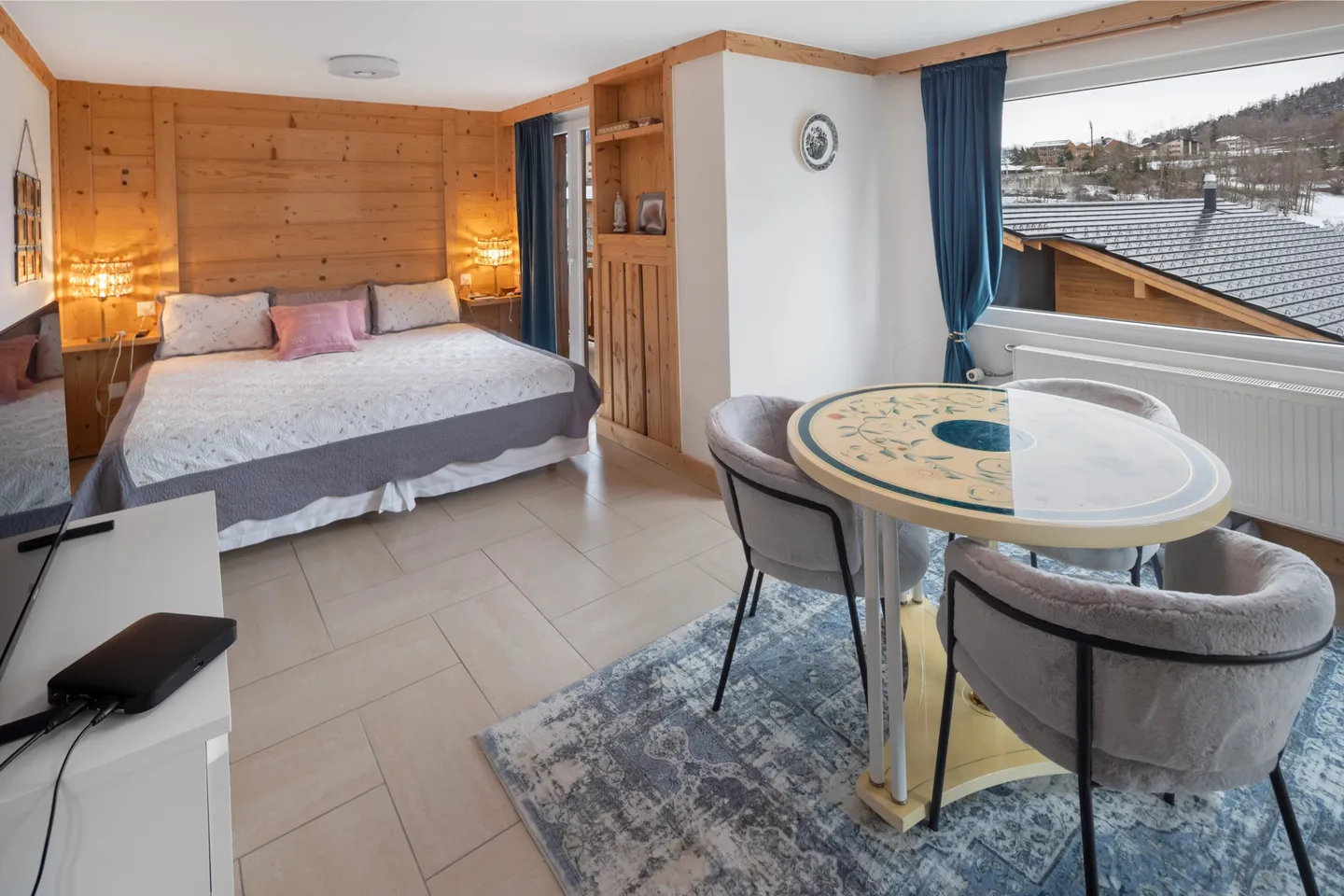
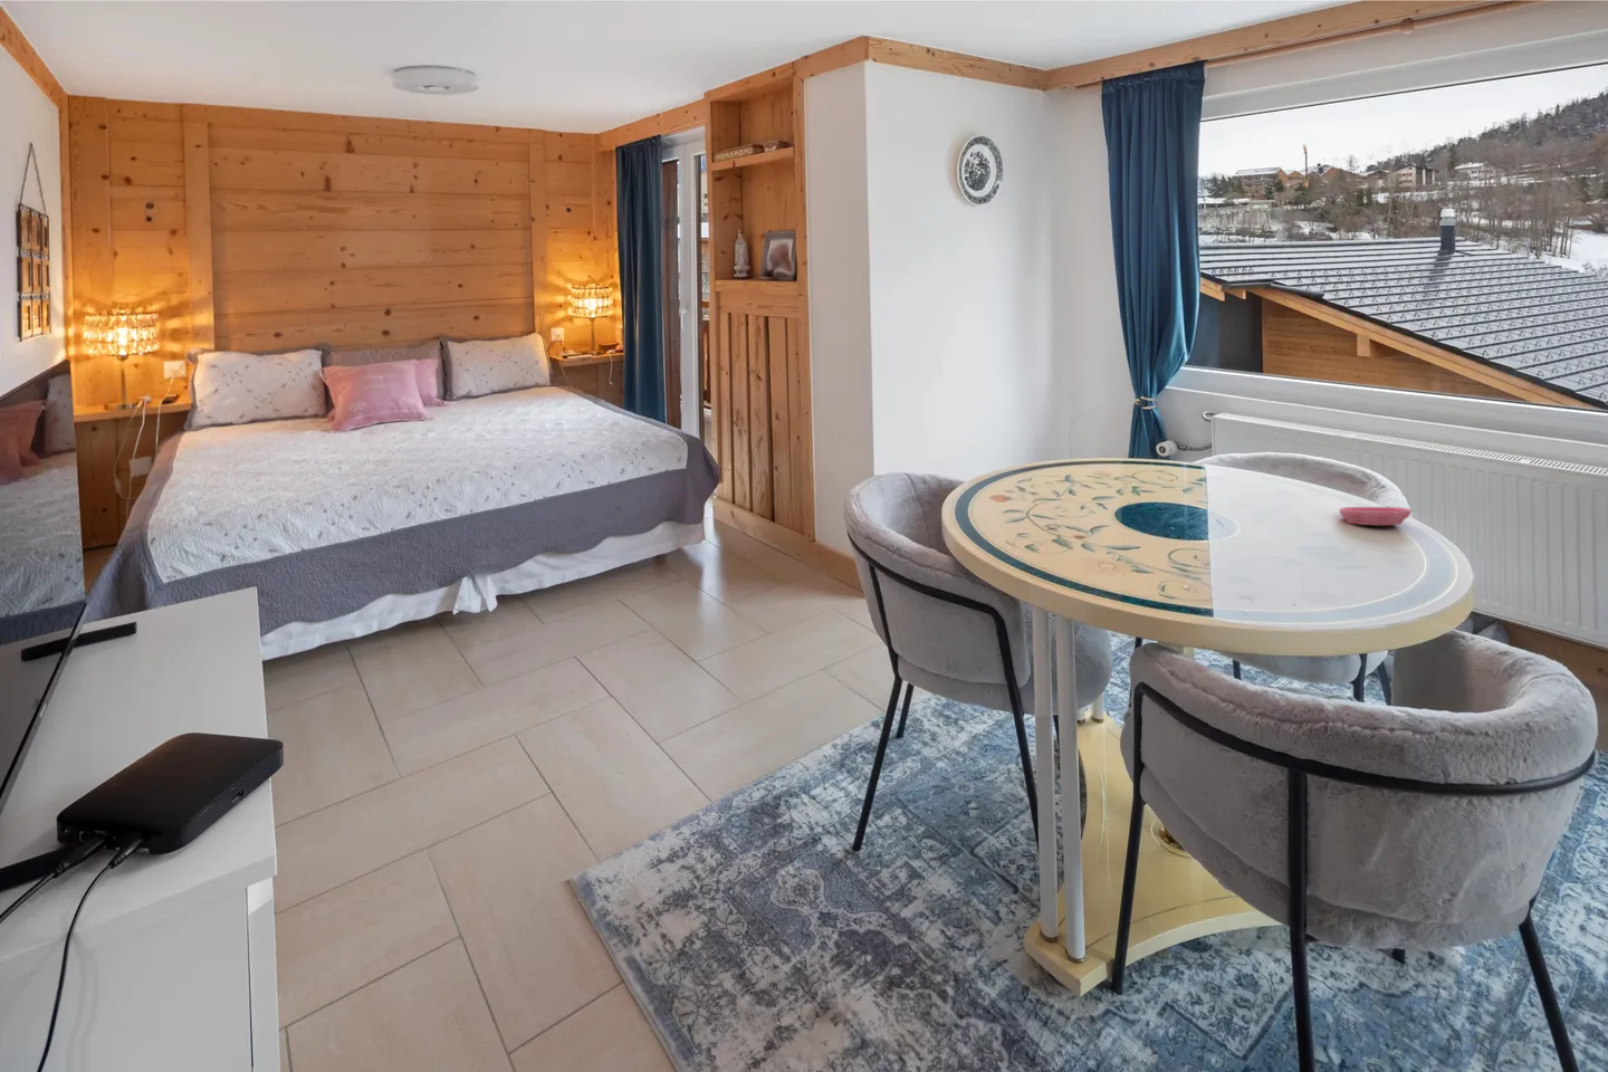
+ saucer (1374, 516)
